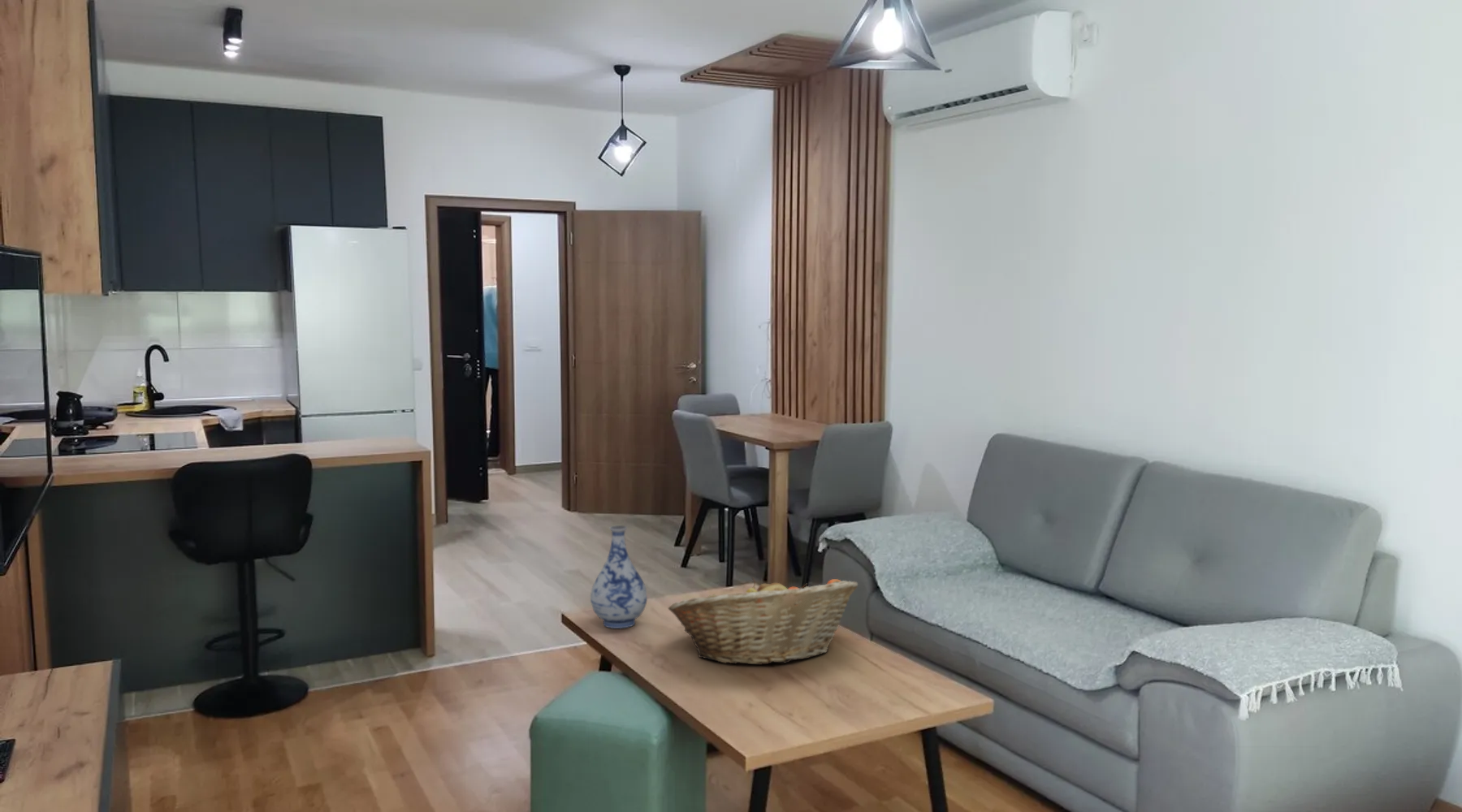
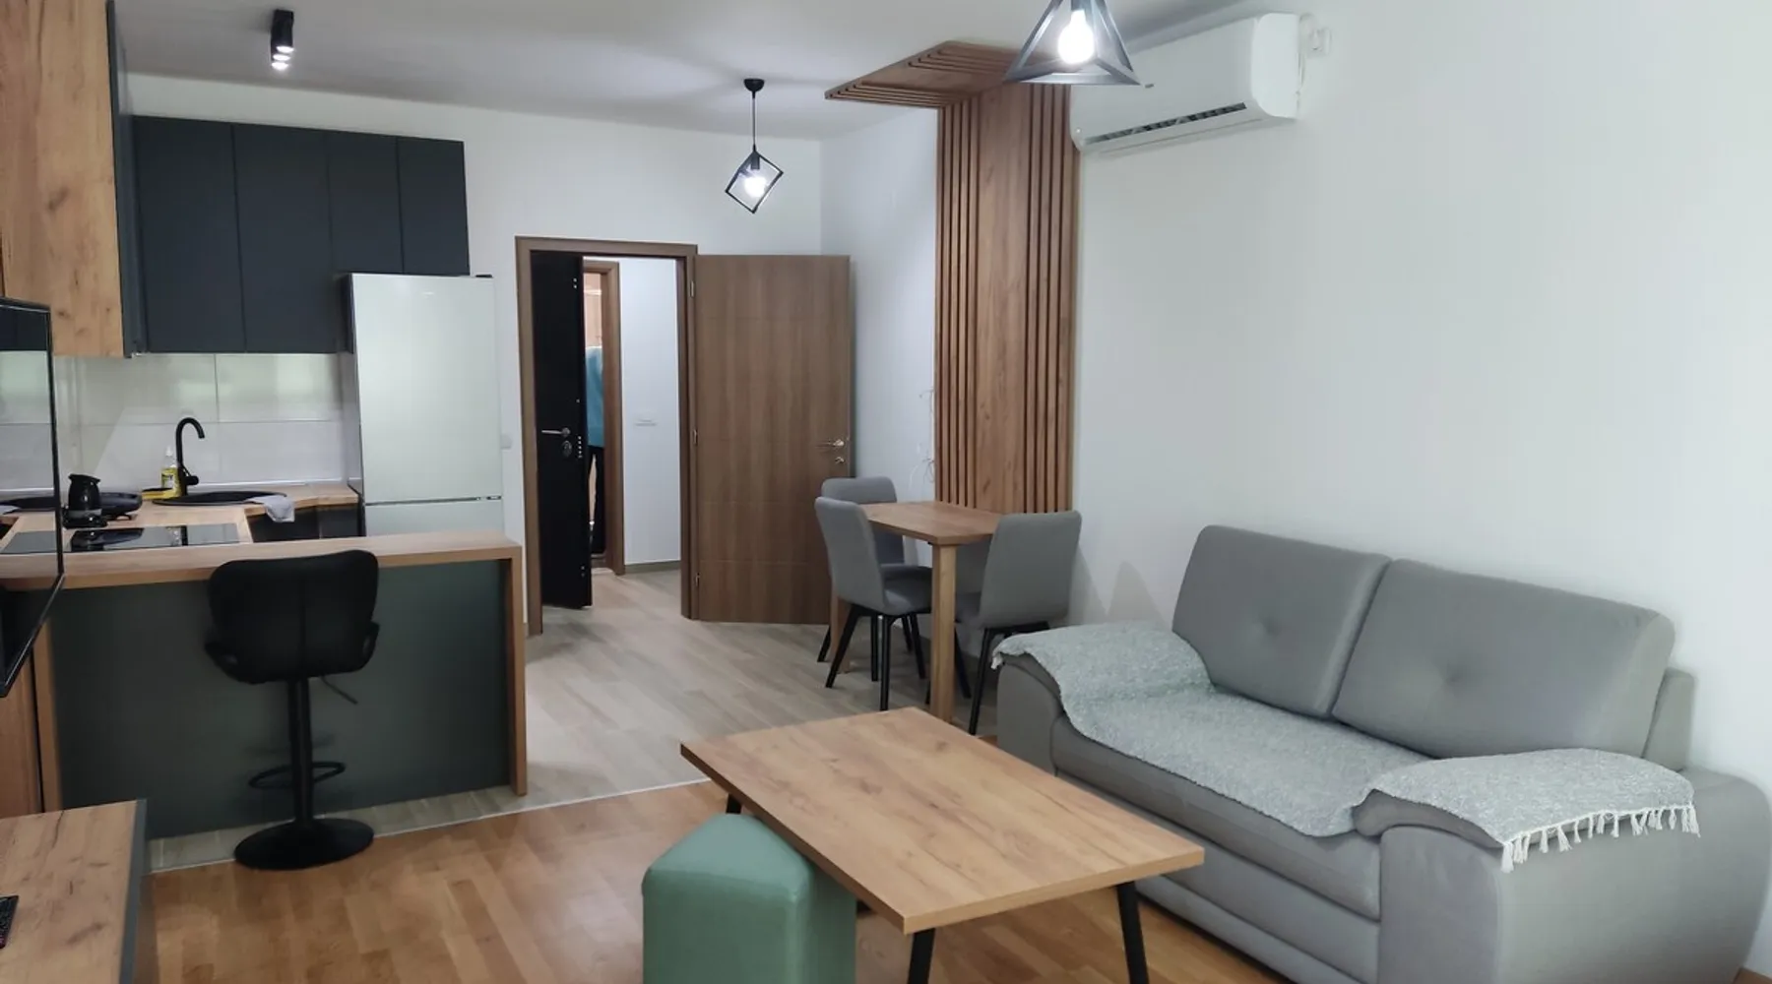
- vase (618, 576)
- fruit basket (764, 611)
